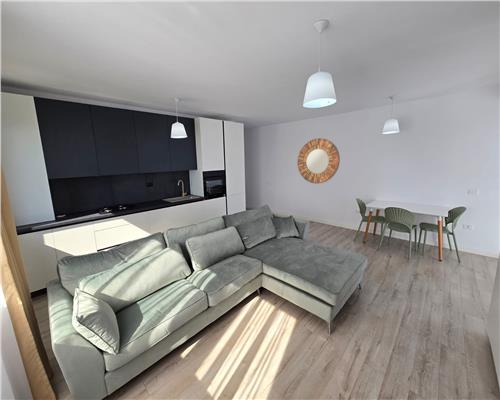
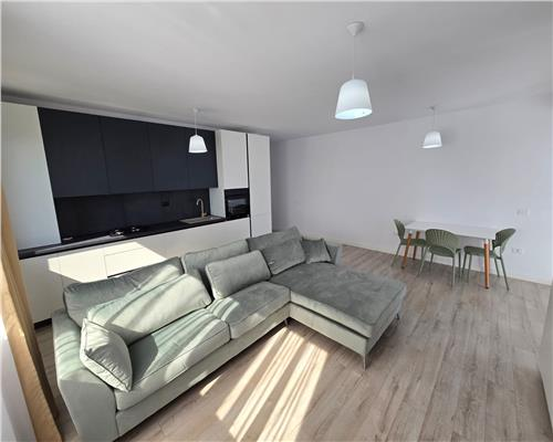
- home mirror (317, 161)
